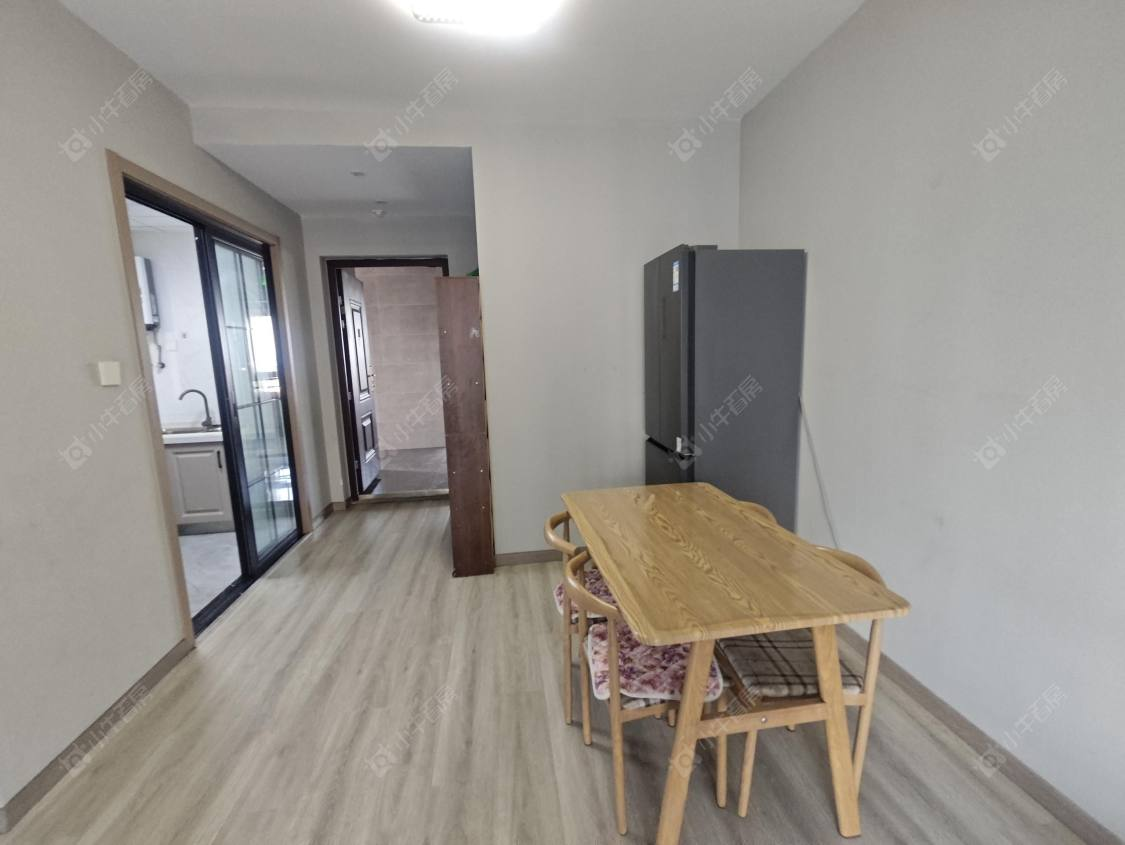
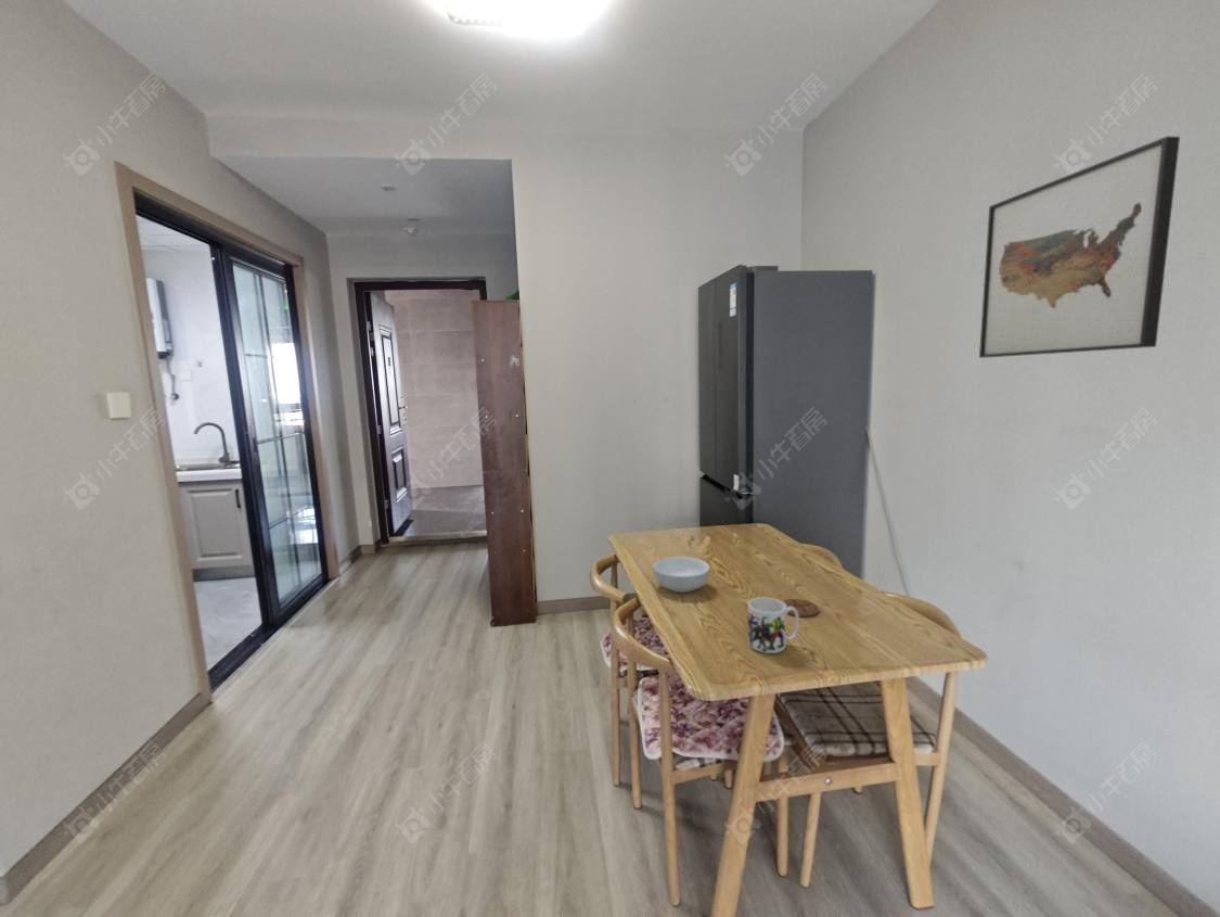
+ cereal bowl (681, 576)
+ wall art (1061, 267)
+ coaster (798, 607)
+ mug (773, 624)
